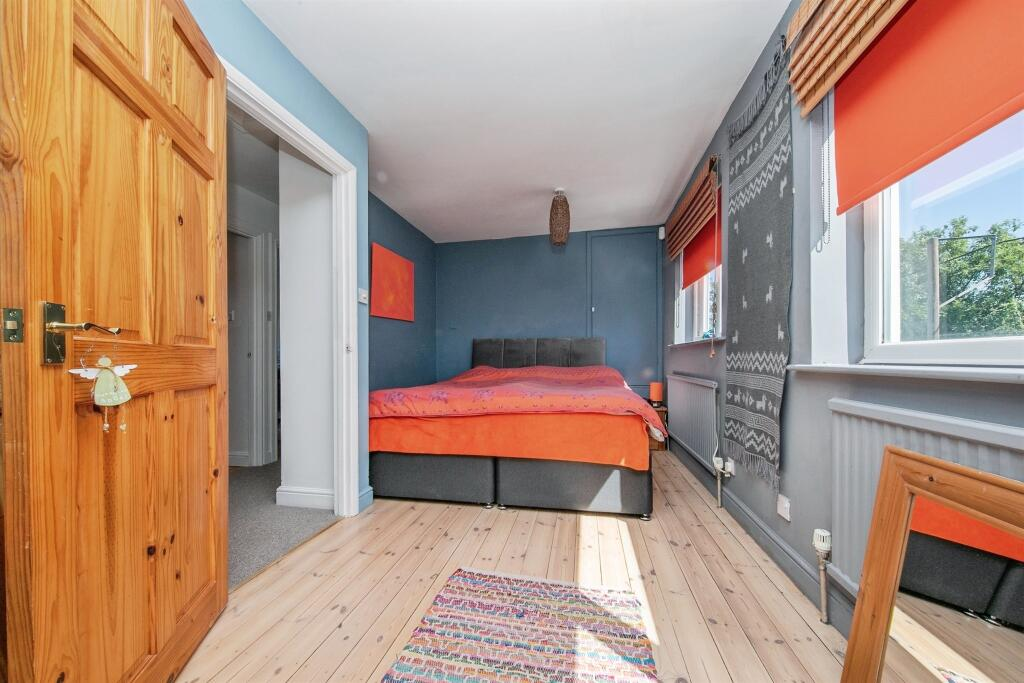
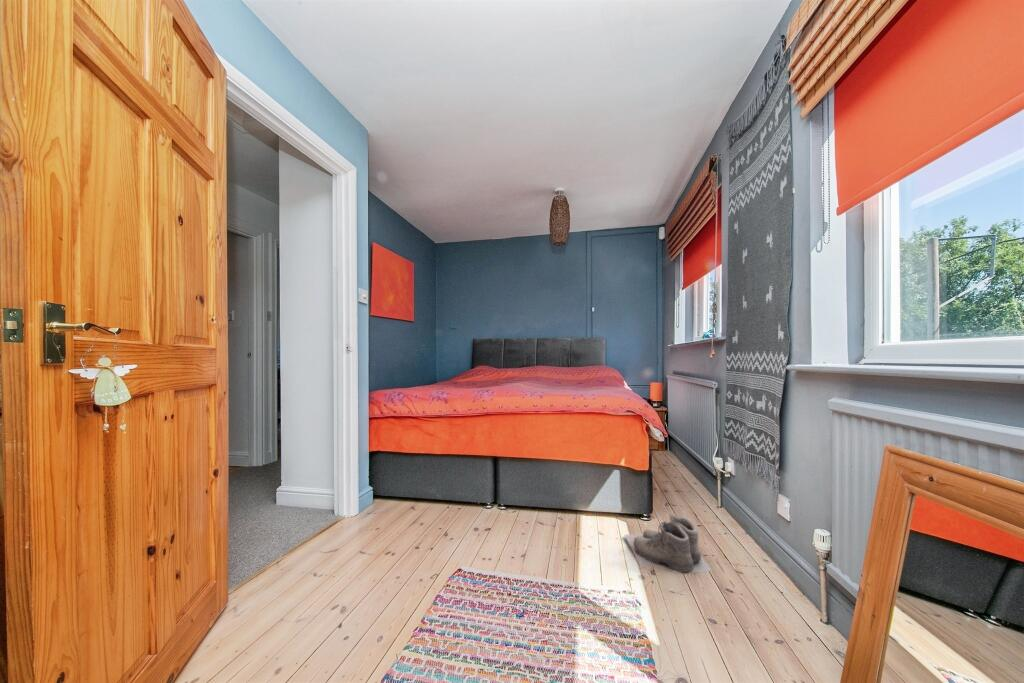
+ boots (666, 534)
